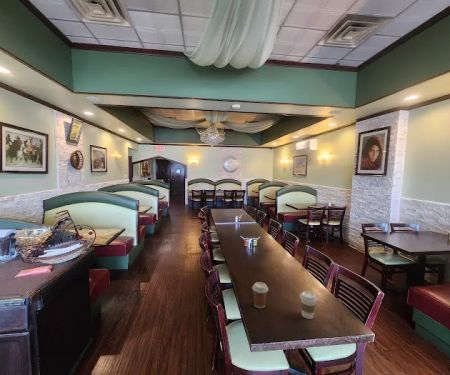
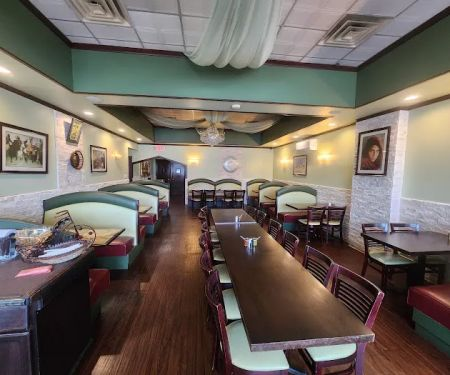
- coffee cup (308, 305)
- coffee cup (259, 294)
